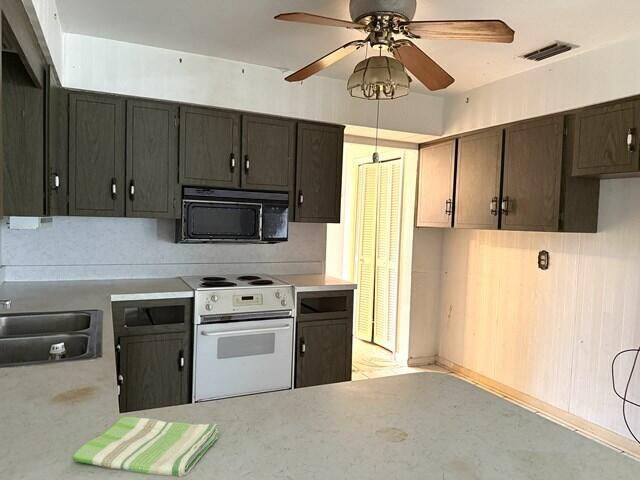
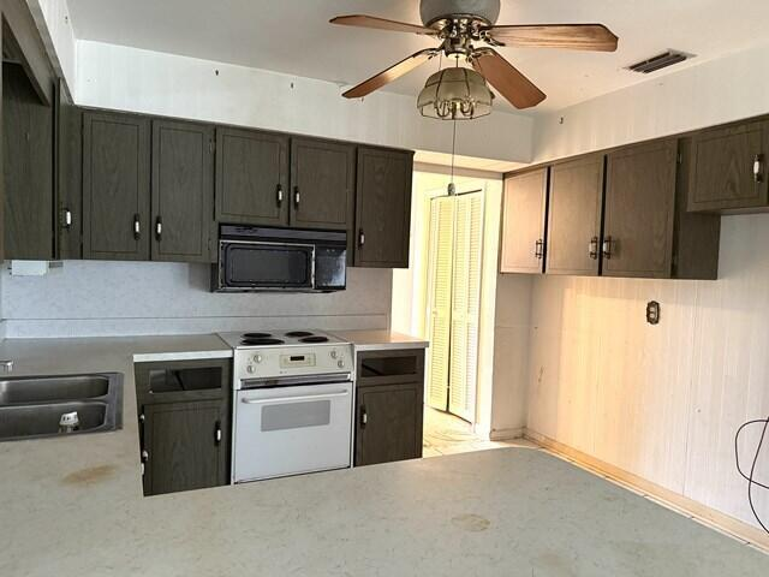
- dish towel (150, 441)
